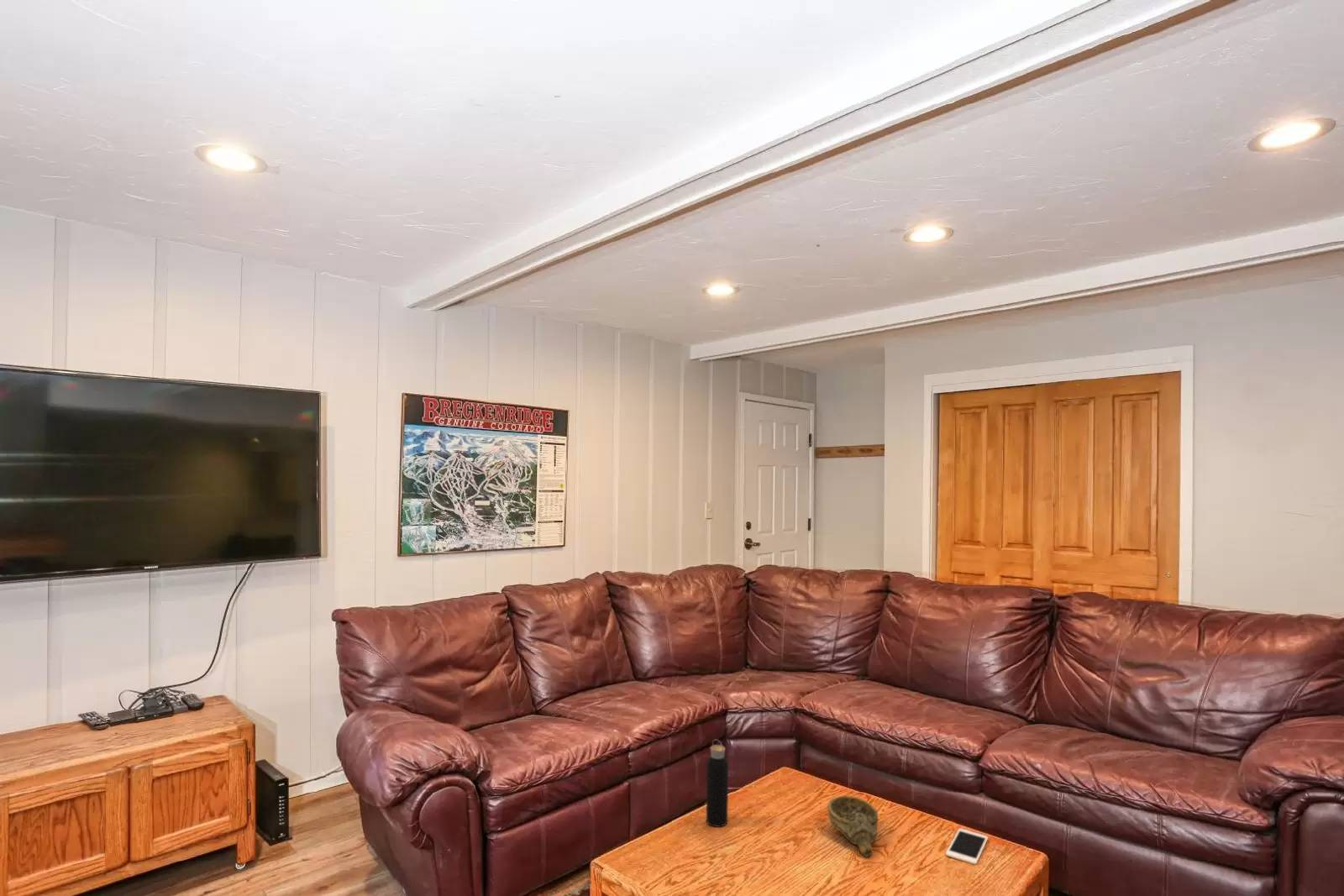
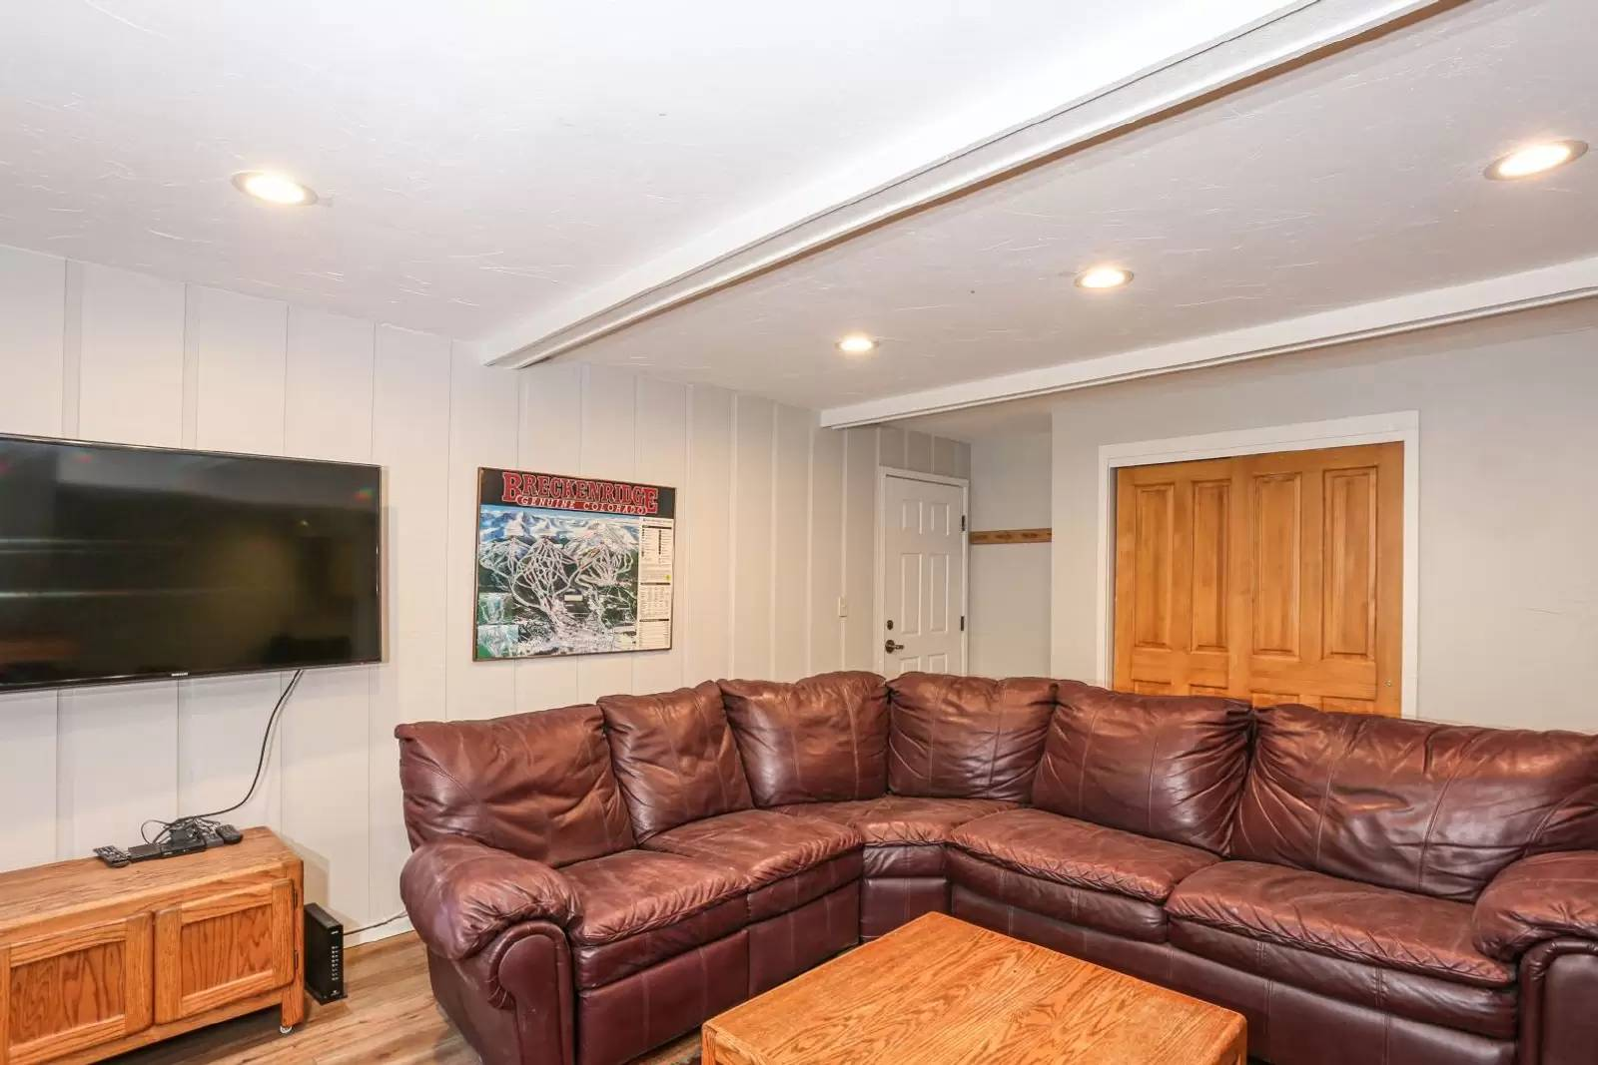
- water bottle (717, 780)
- decorative bowl (857, 823)
- cell phone (967, 846)
